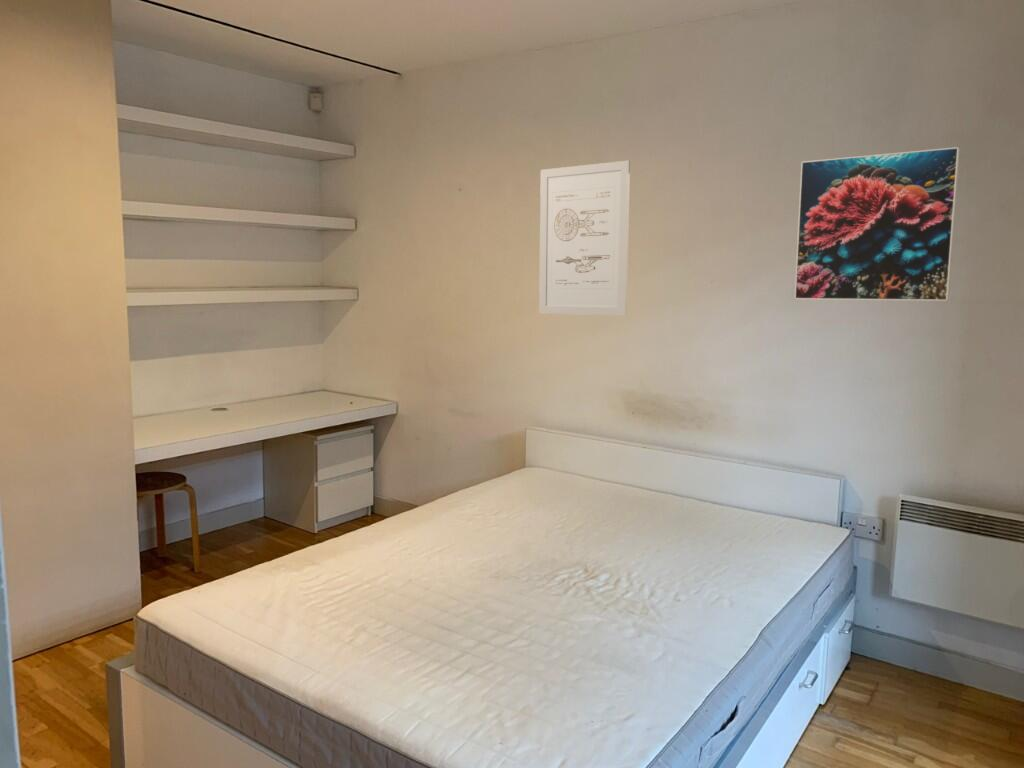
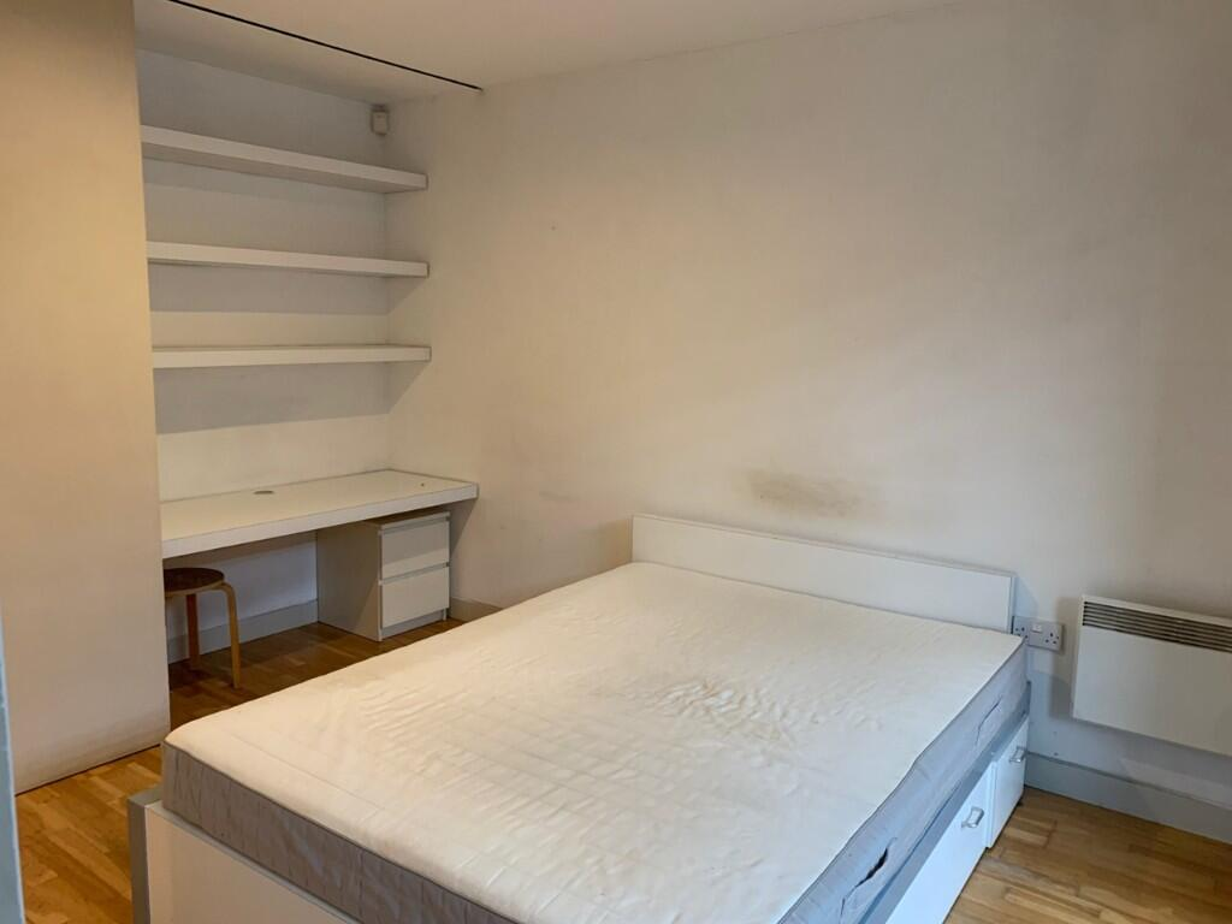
- wall art (582, 240)
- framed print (872, 228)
